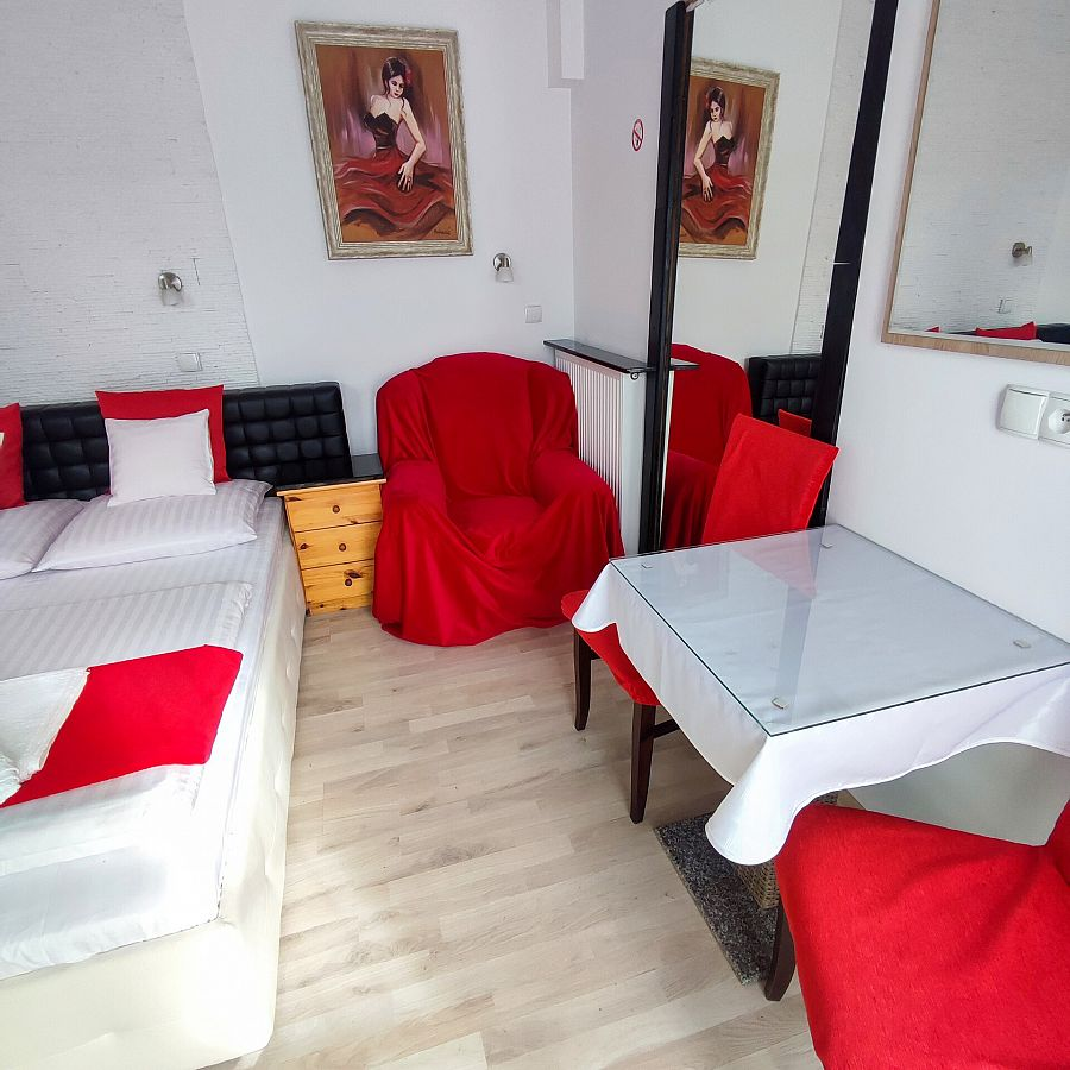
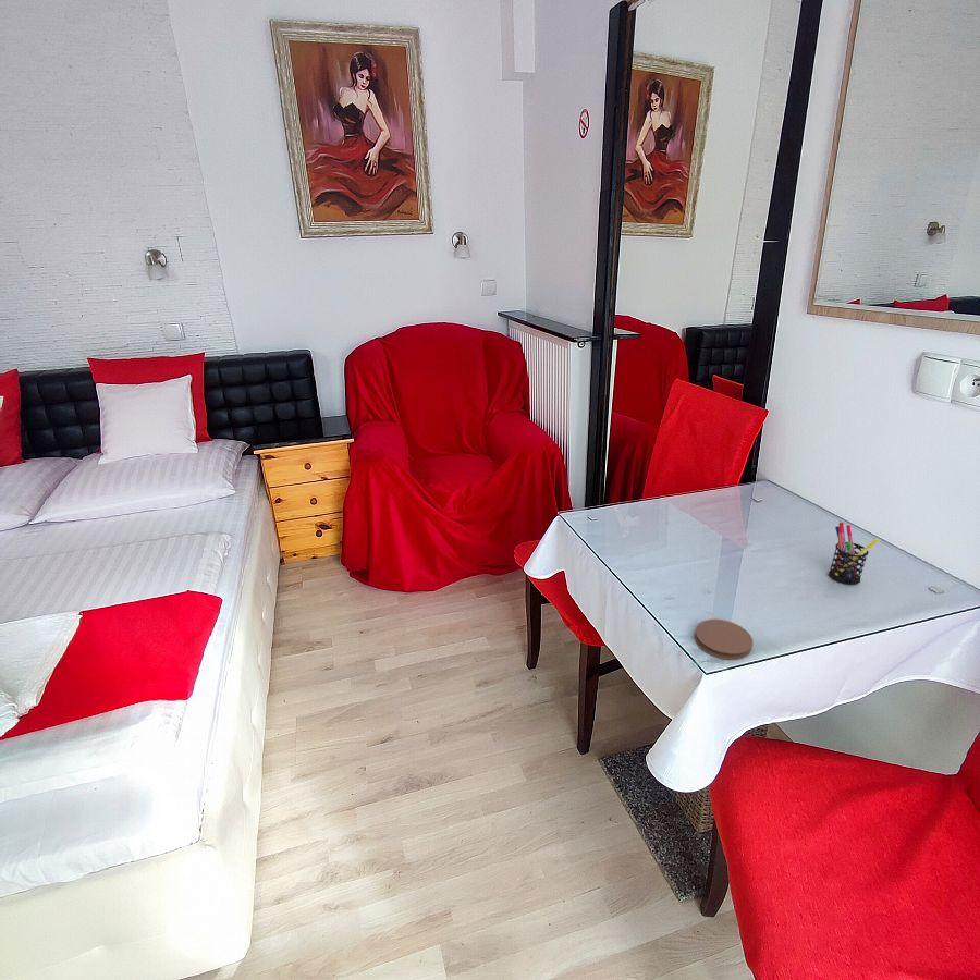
+ pen holder (847, 553)
+ coaster (723, 638)
